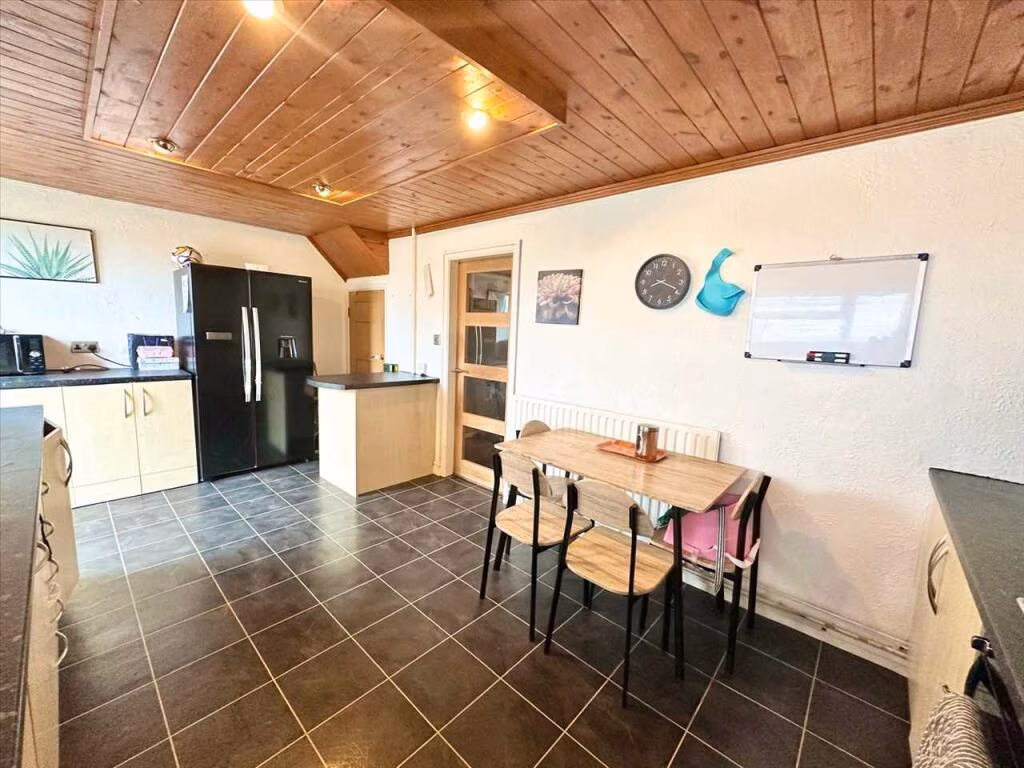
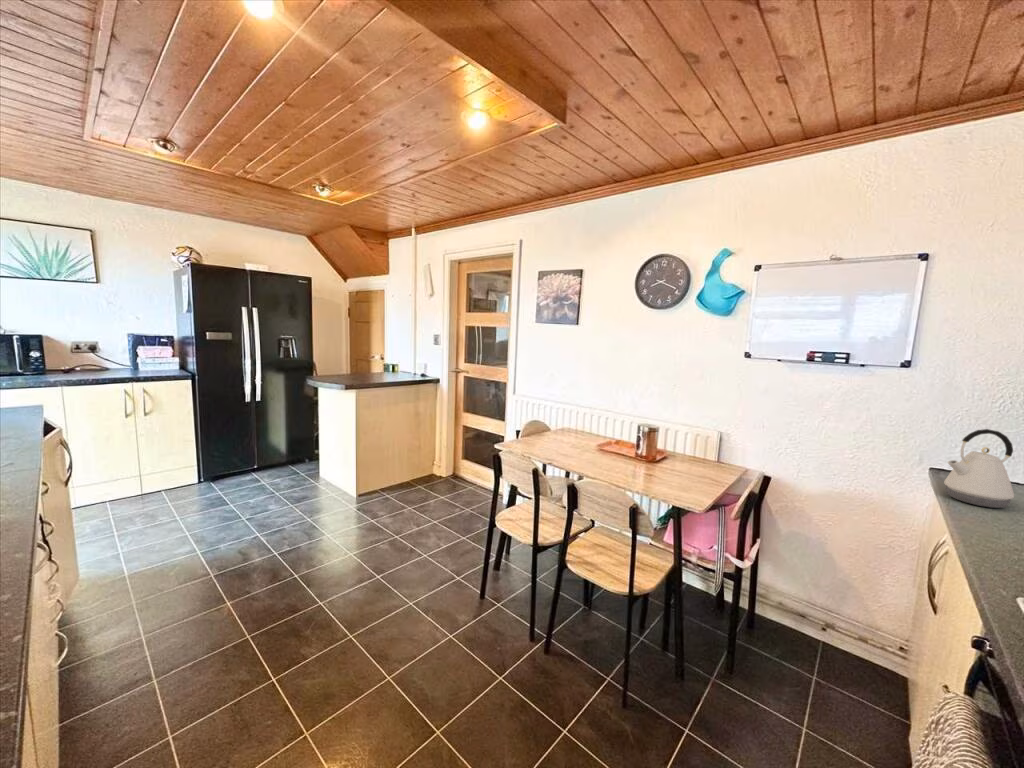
+ kettle (980, 465)
